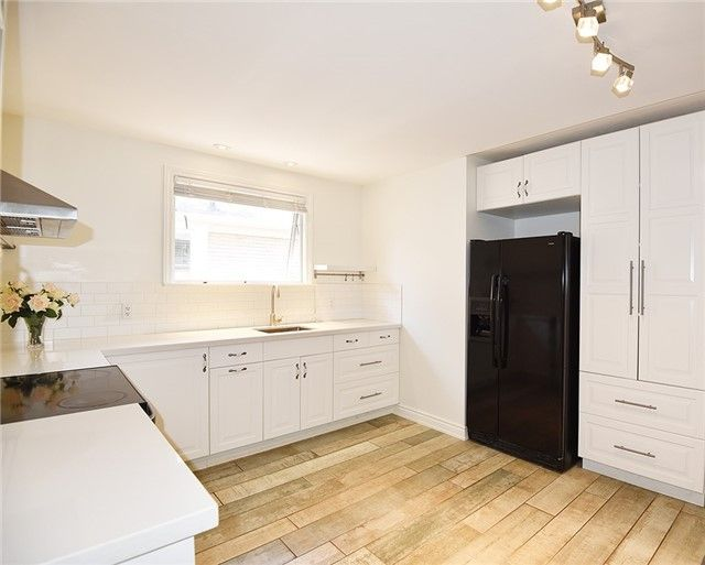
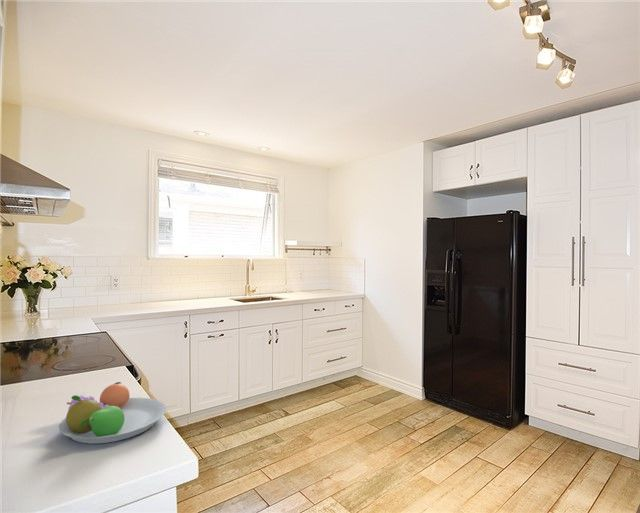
+ fruit bowl (112, 407)
